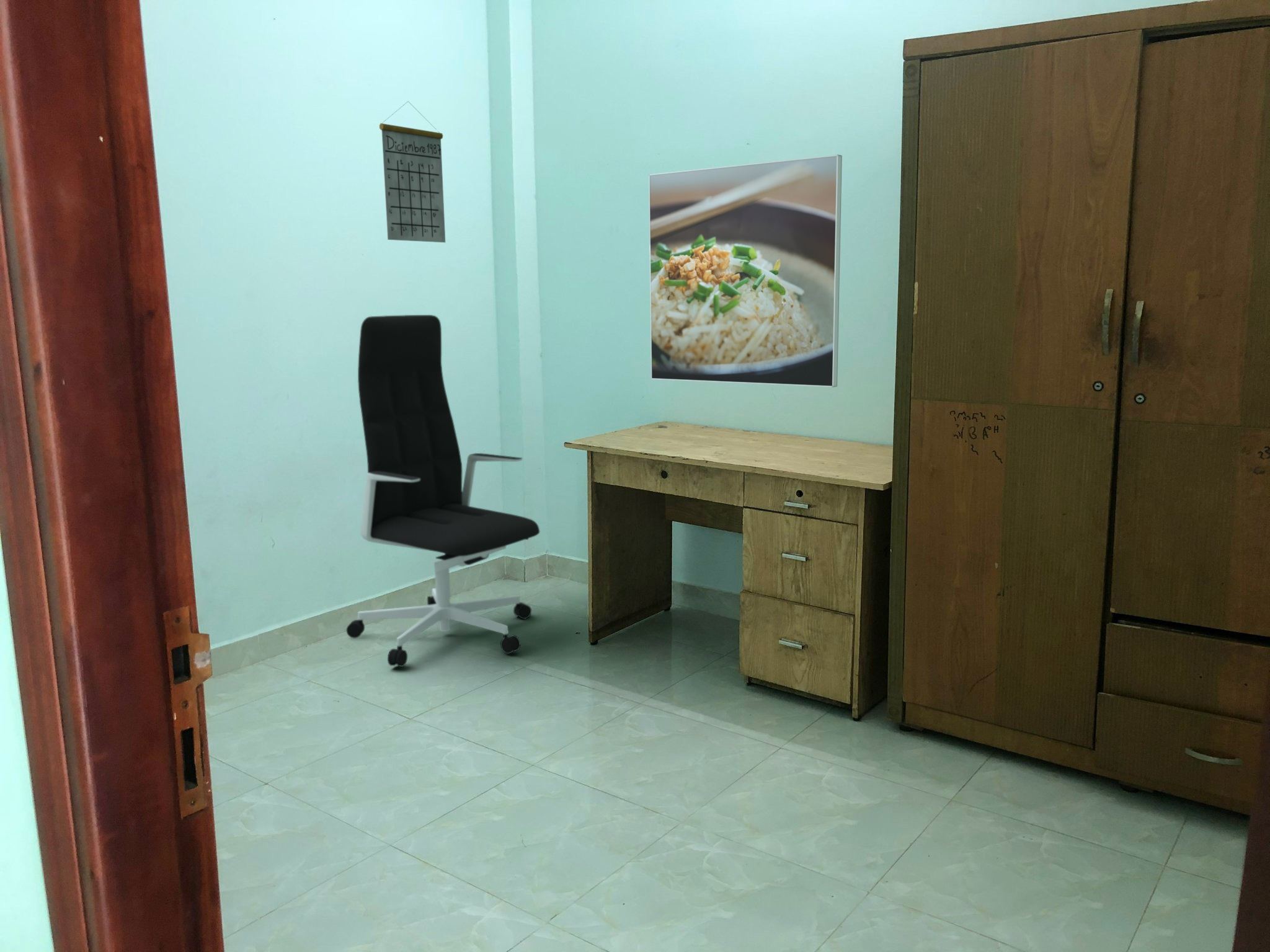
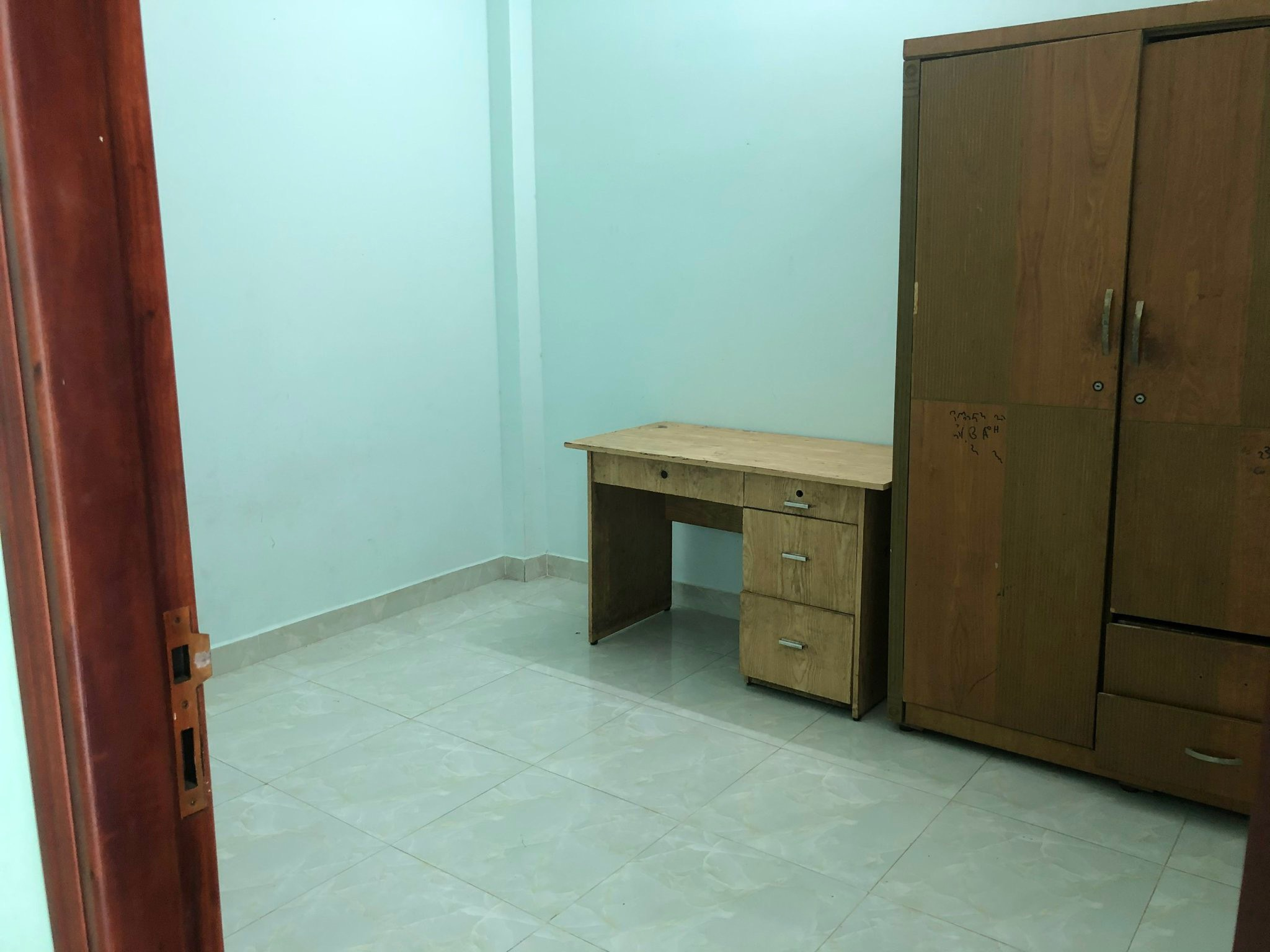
- calendar (414, 172)
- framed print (739, 276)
- office chair (443, 480)
